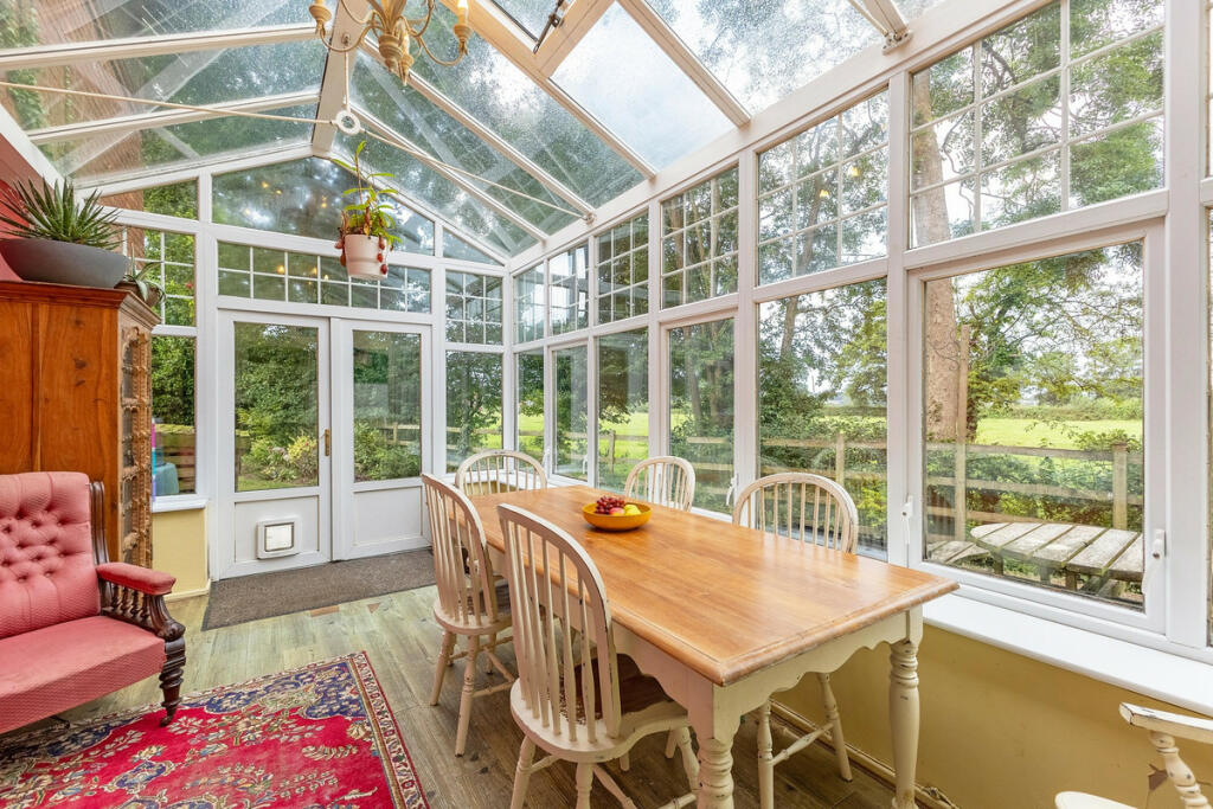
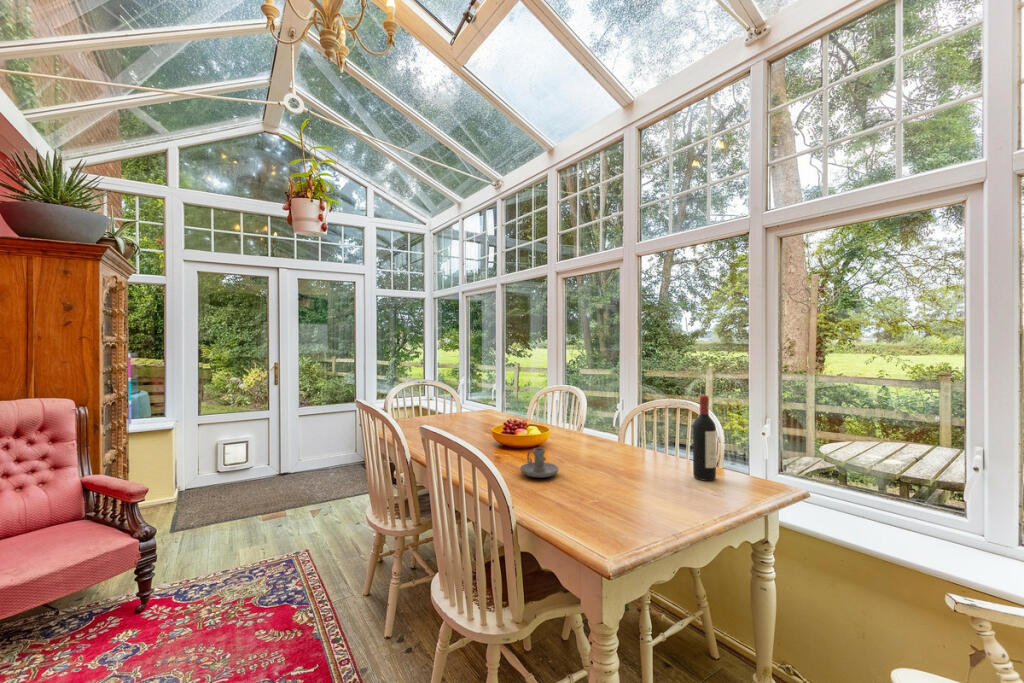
+ wine bottle (704, 436)
+ candle holder (537, 460)
